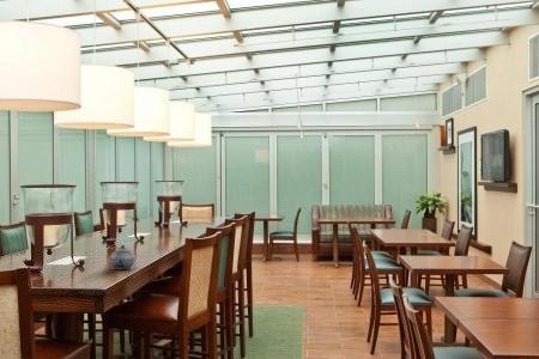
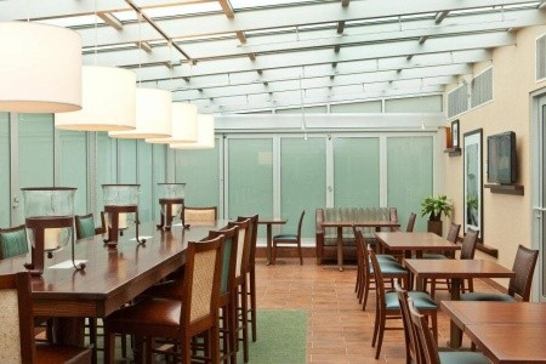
- teapot (122, 256)
